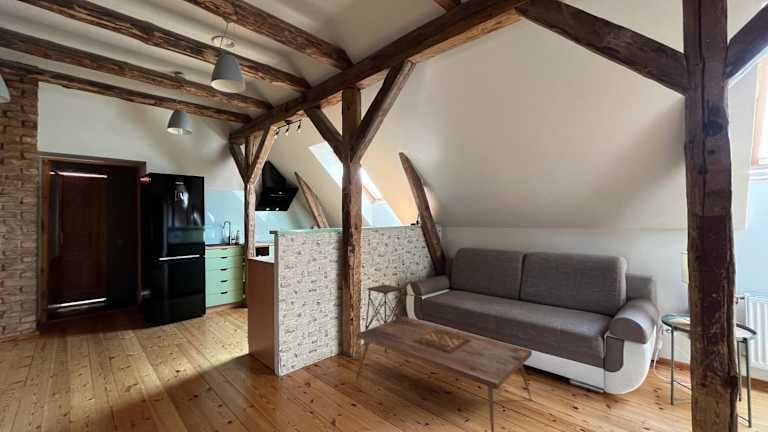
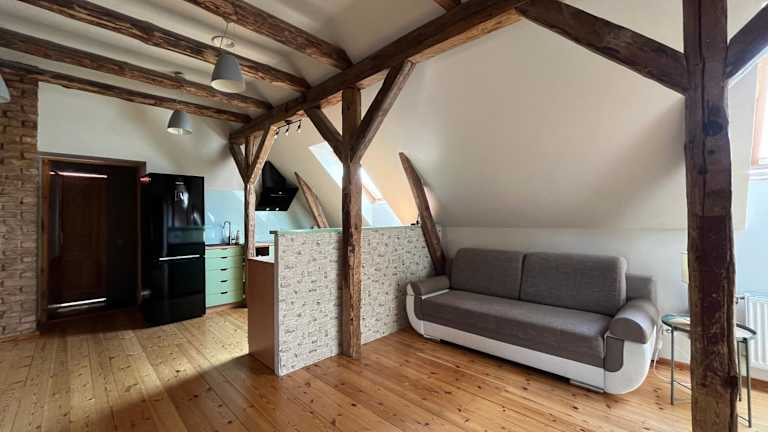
- side table (385, 315)
- coffee table (438, 362)
